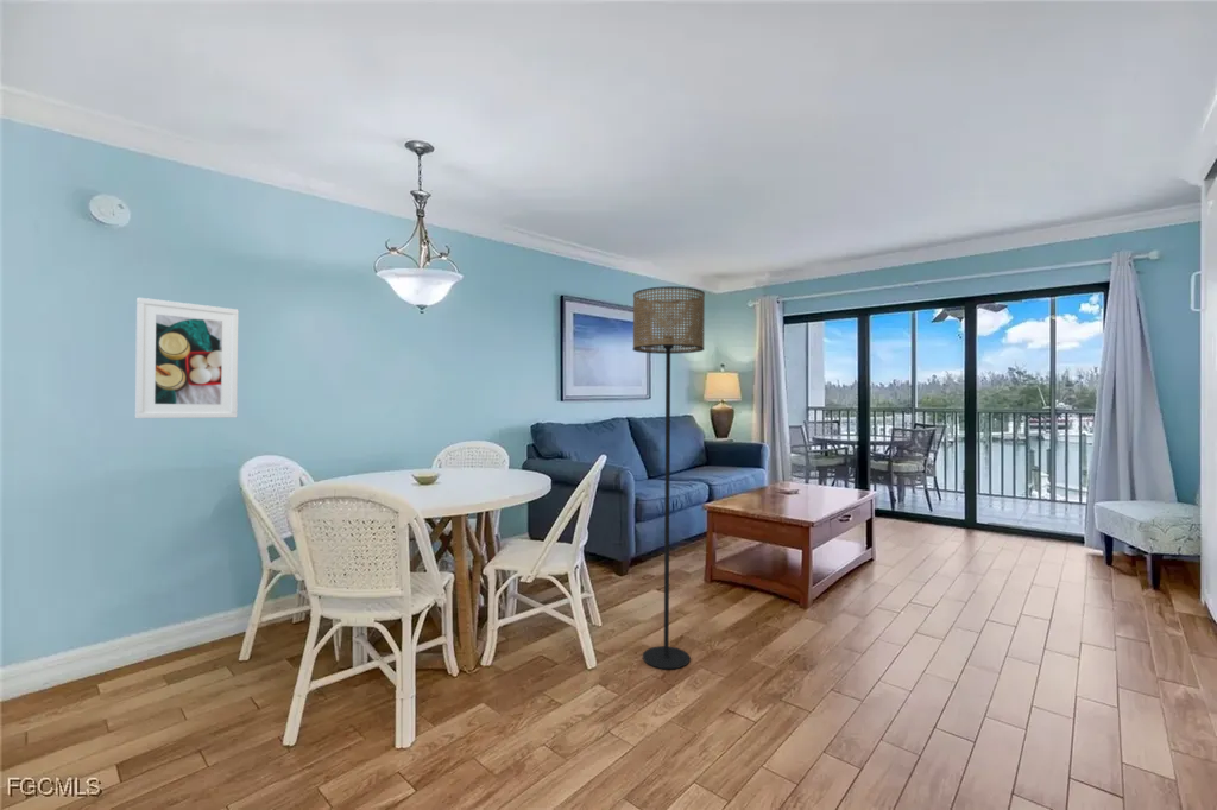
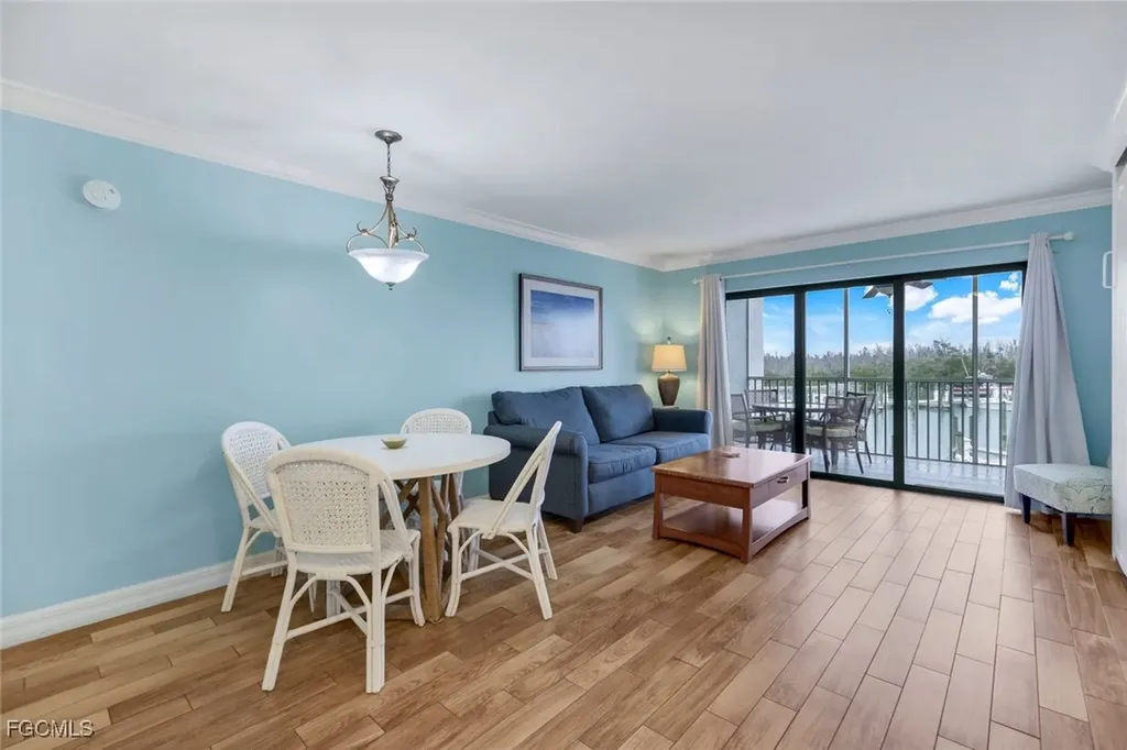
- floor lamp (667, 475)
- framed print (189, 360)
